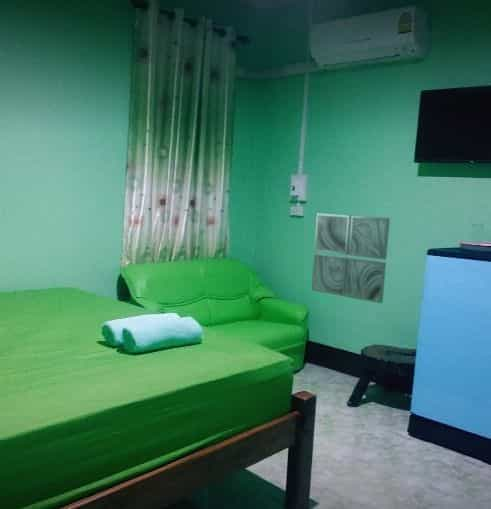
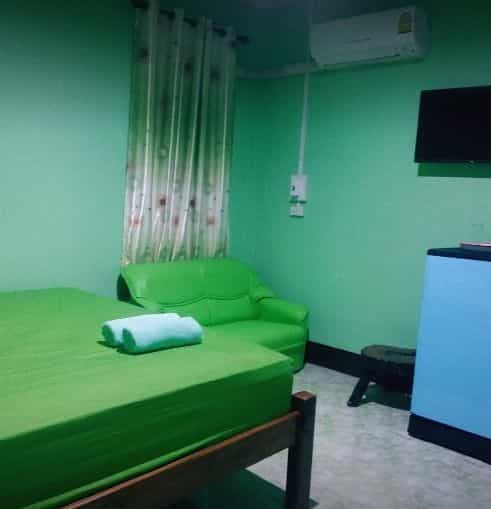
- wall art (347, 257)
